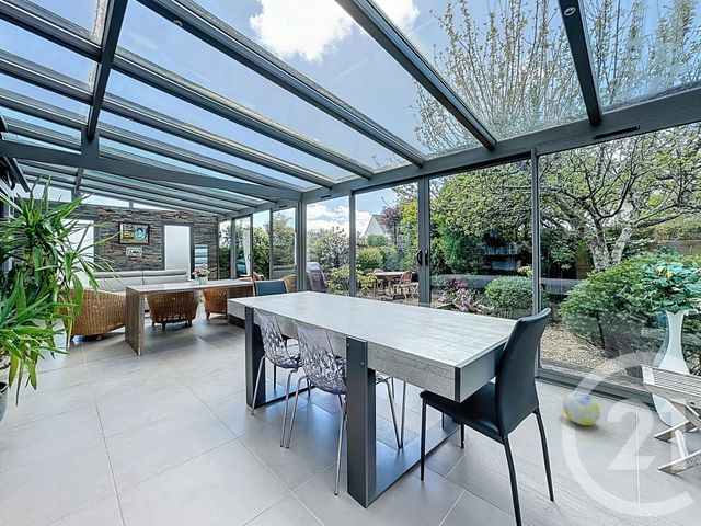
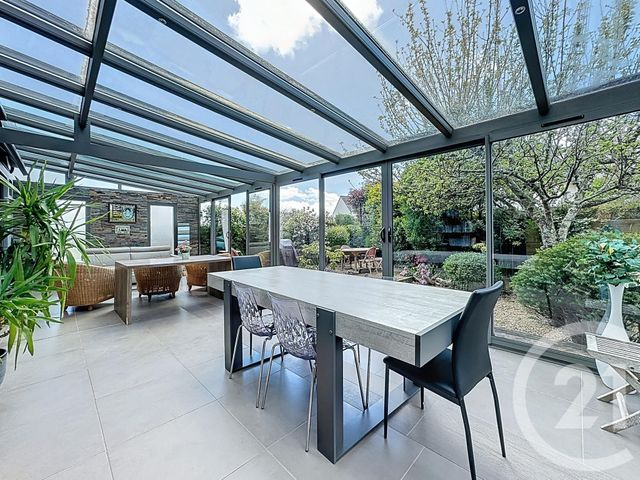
- ball (581, 408)
